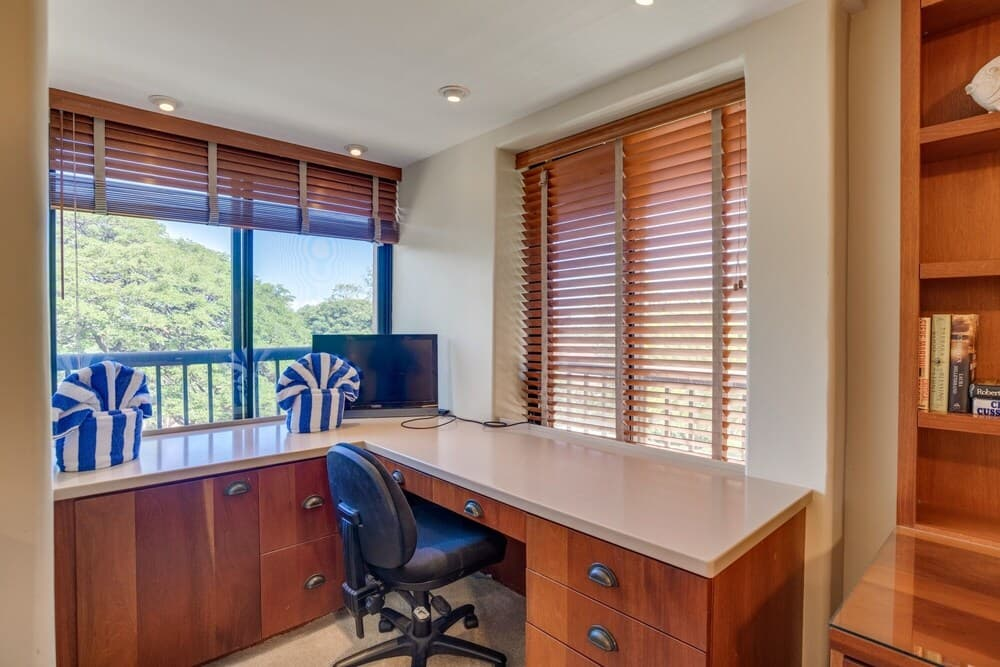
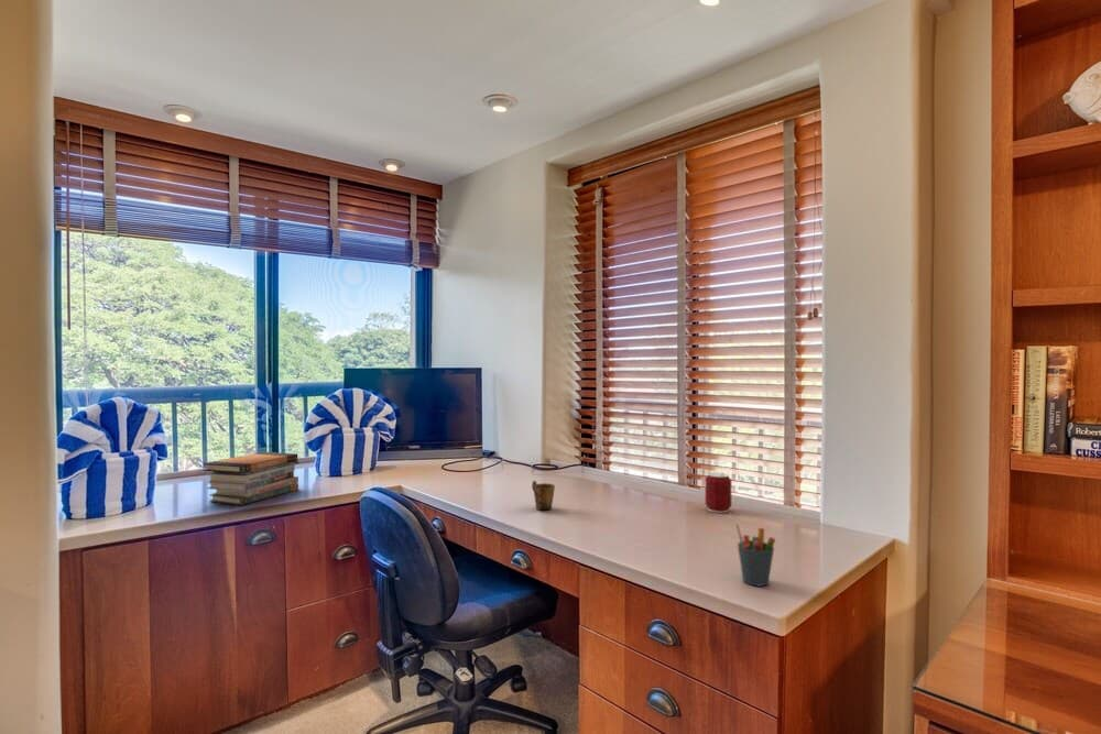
+ mug (541, 493)
+ can (718, 492)
+ pen holder (755, 554)
+ book stack (253, 476)
